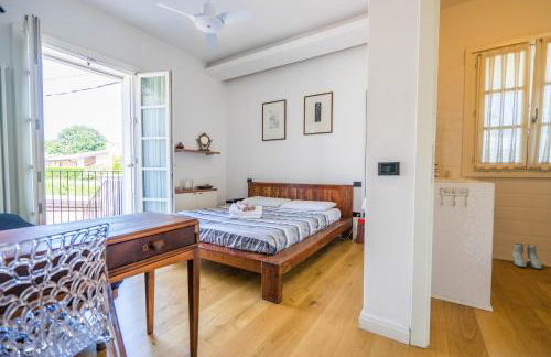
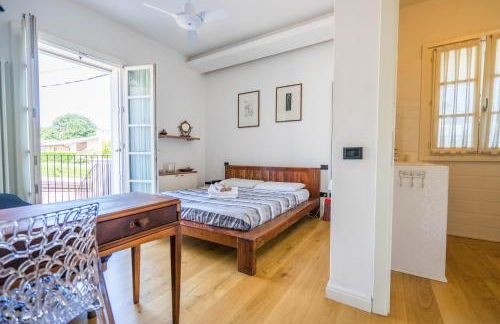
- boots (527, 253)
